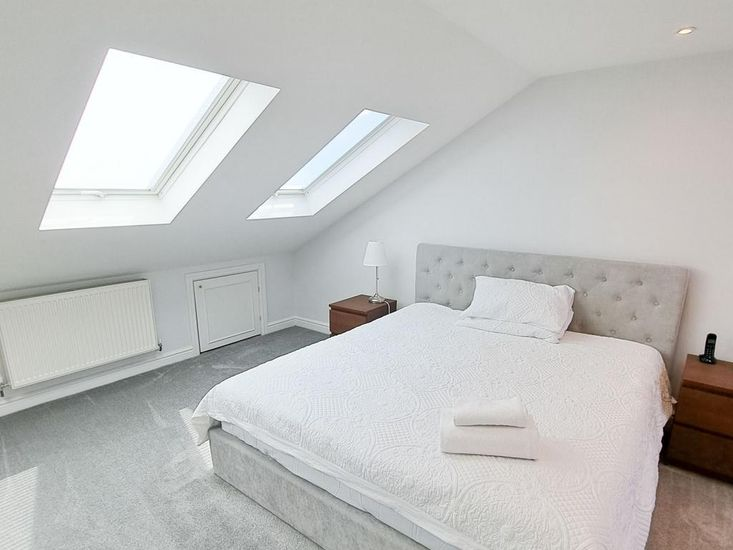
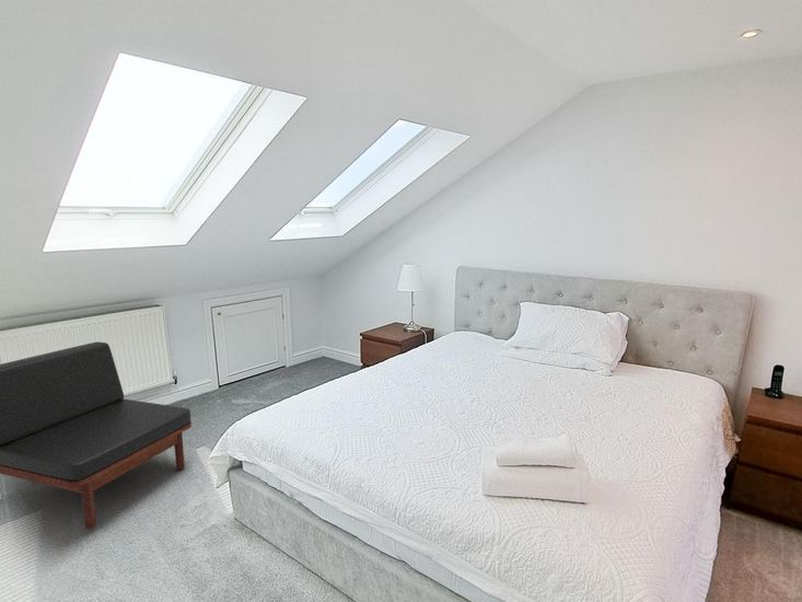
+ armchair (89, 422)
